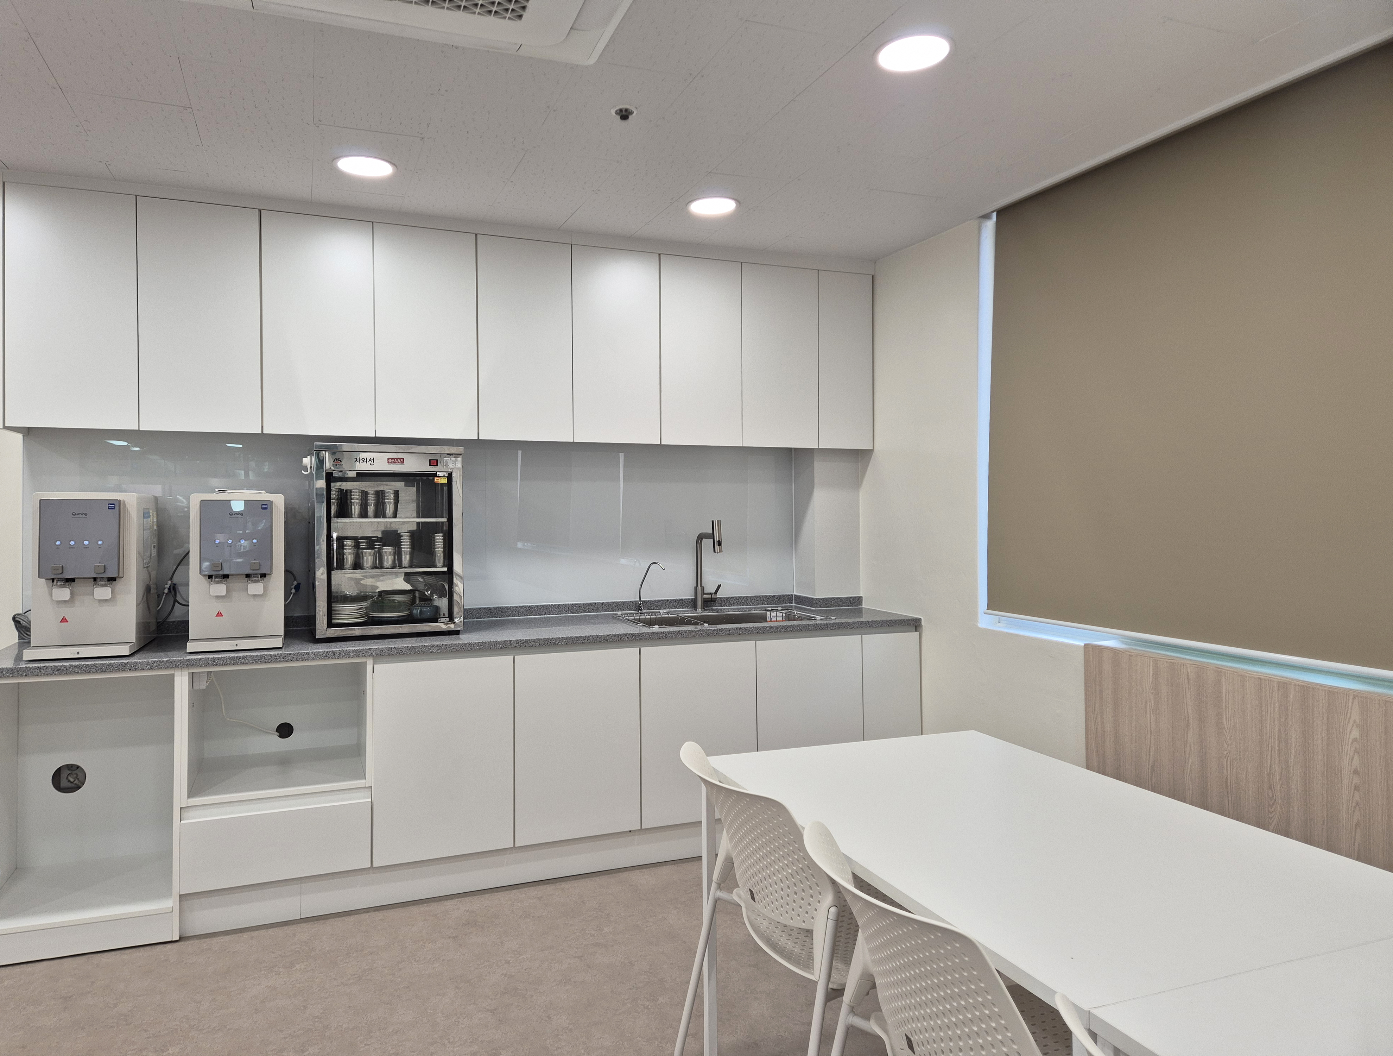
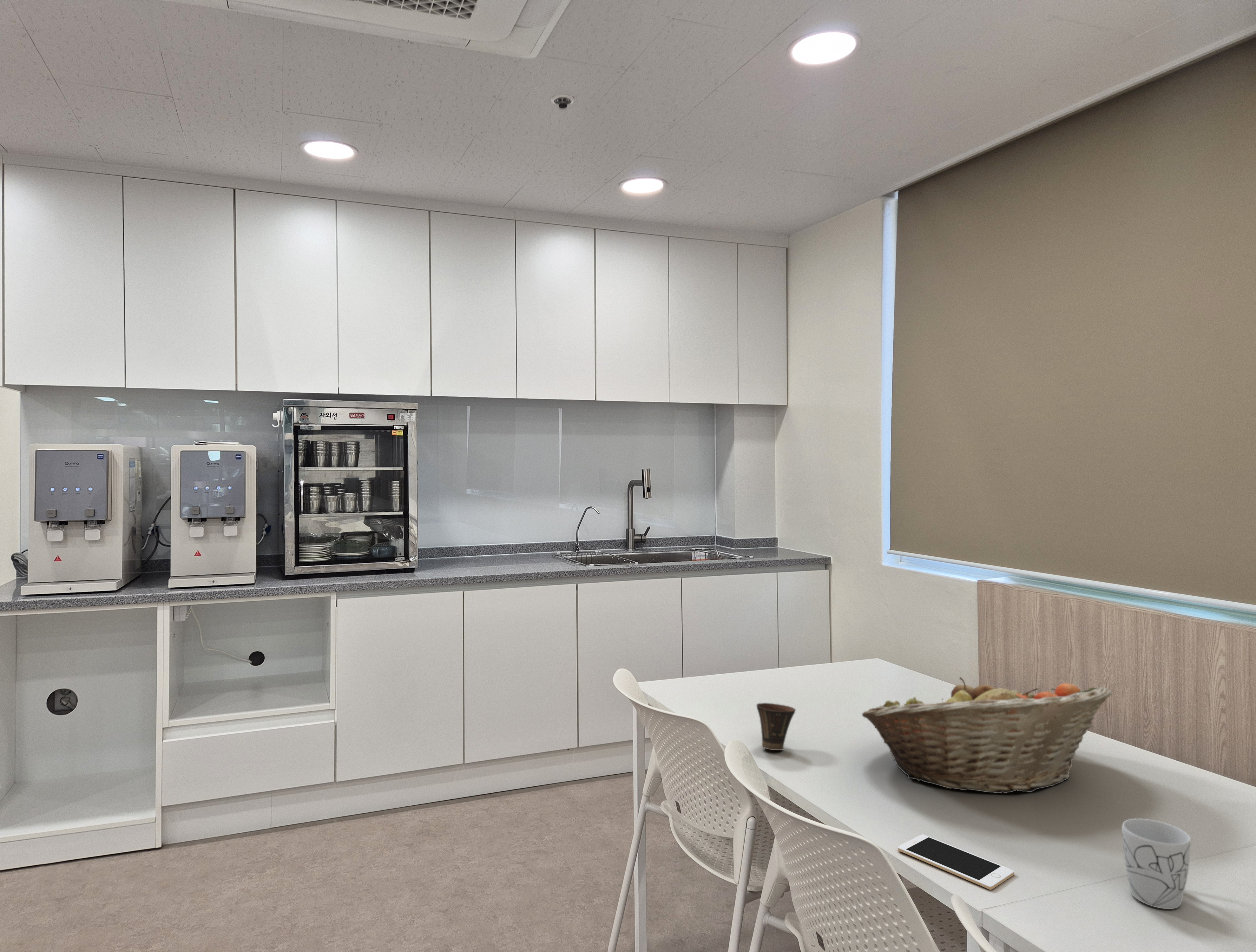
+ cell phone (954, 860)
+ mug (1157, 861)
+ fruit basket (984, 722)
+ cup (776, 726)
